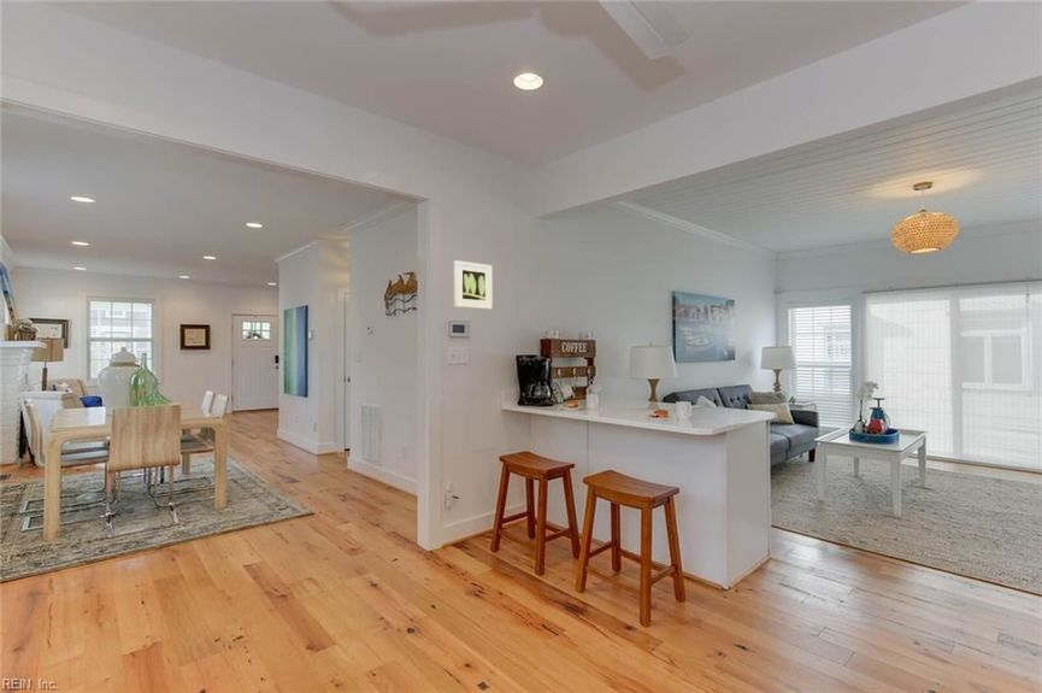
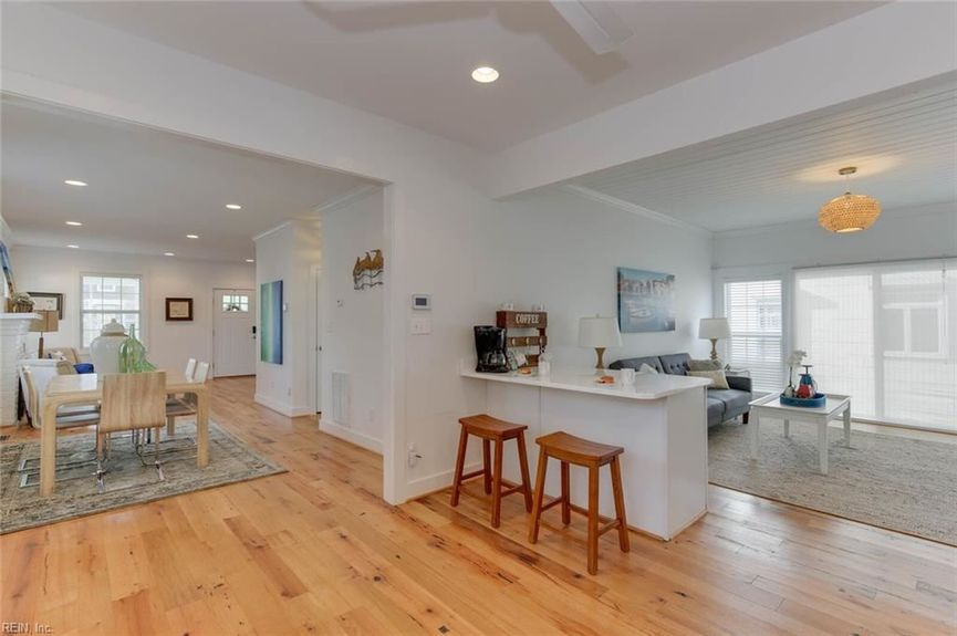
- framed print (473, 284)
